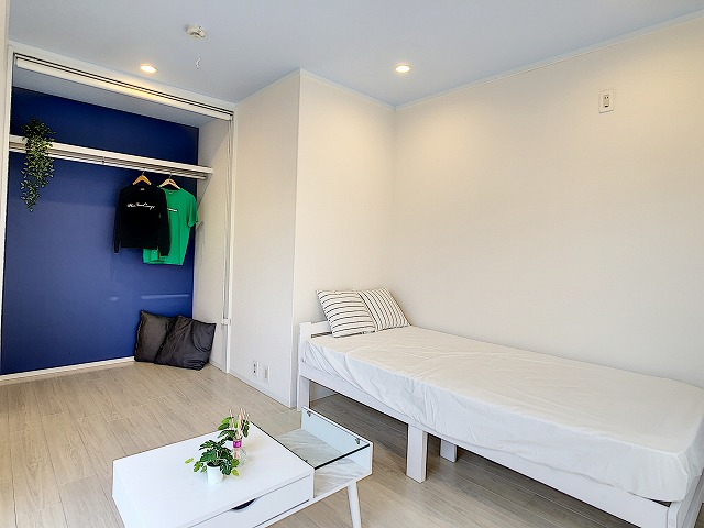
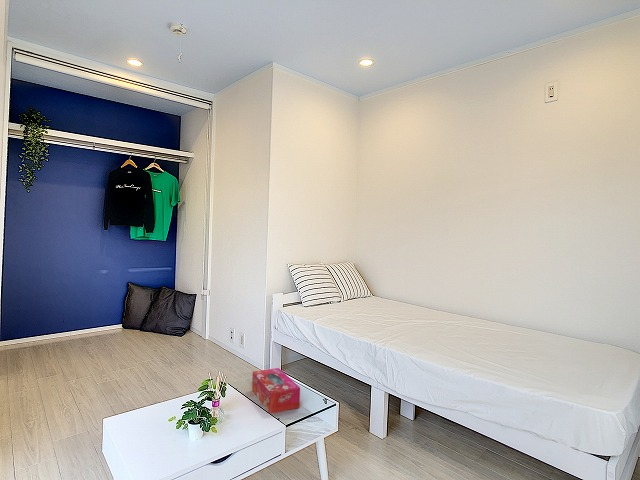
+ tissue box (274, 388)
